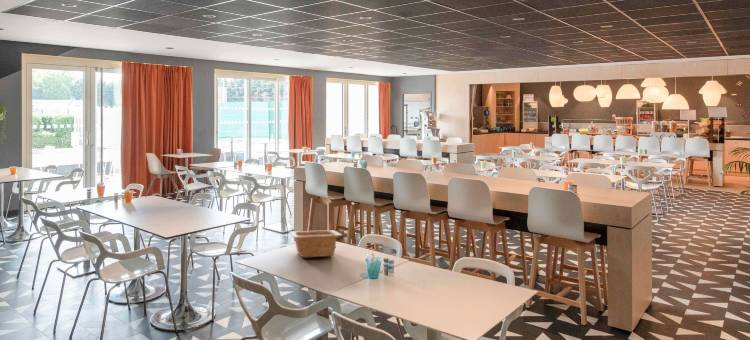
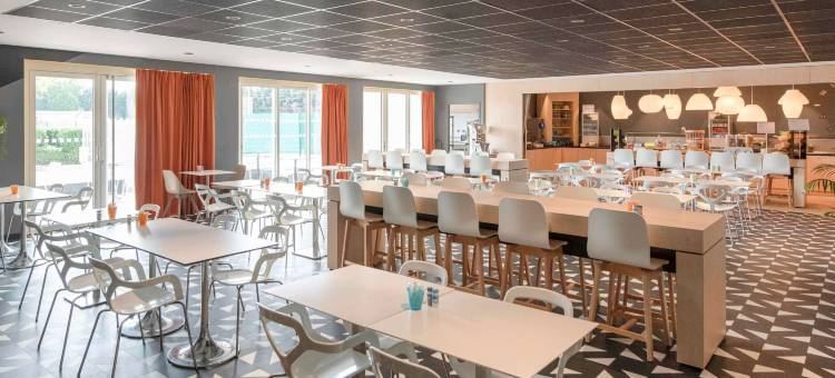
- serving bowl (315, 243)
